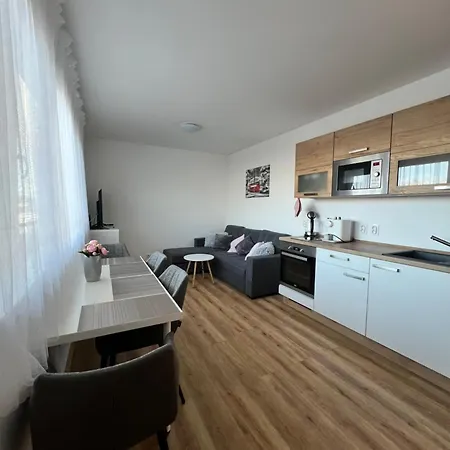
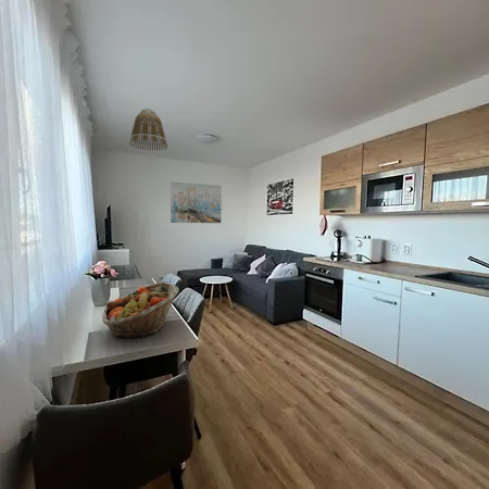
+ wall art (197, 203)
+ lamp shade (148, 128)
+ fruit basket (141, 306)
